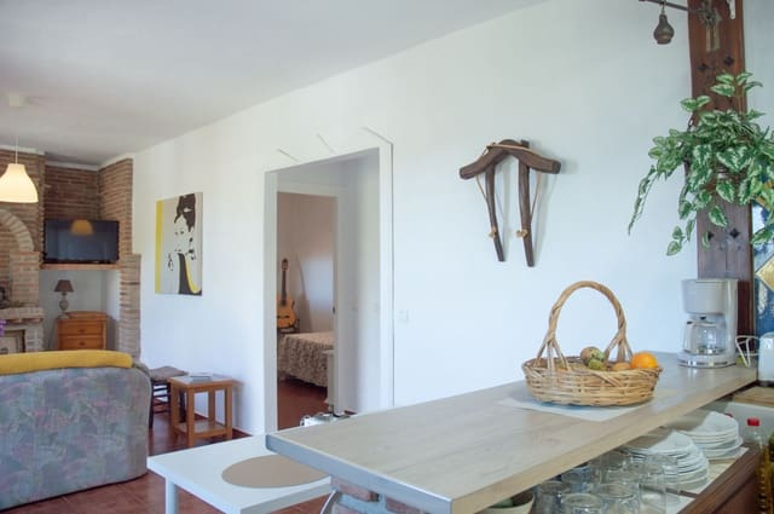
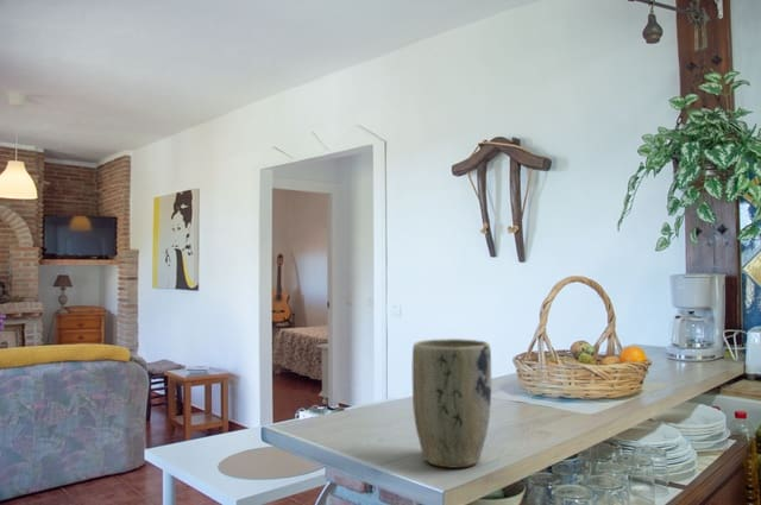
+ plant pot (452, 400)
